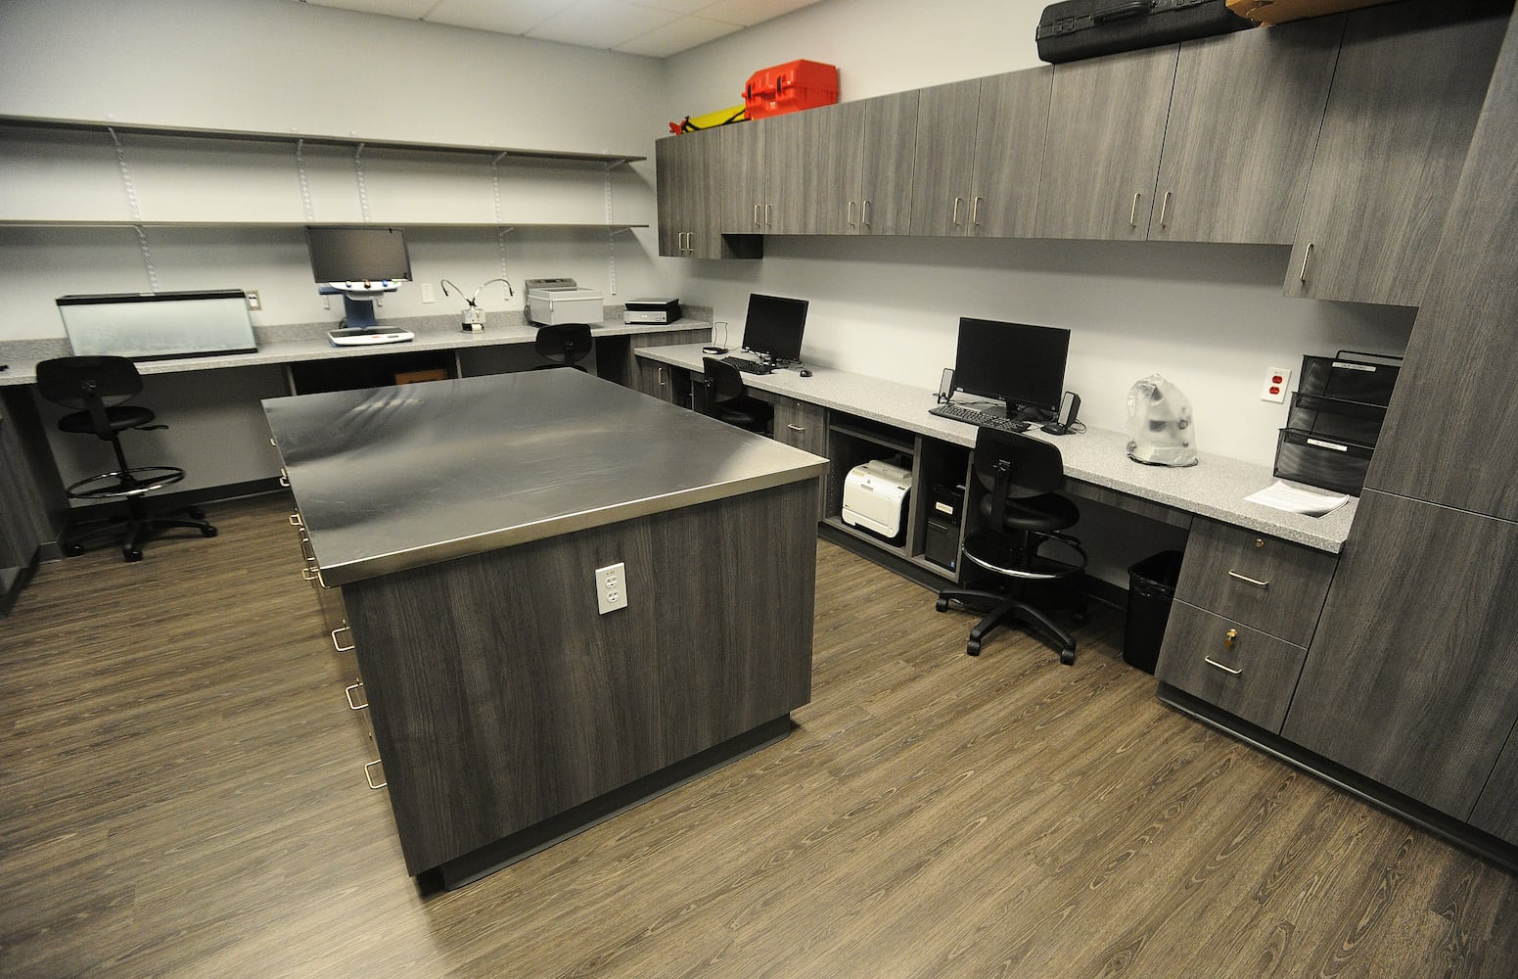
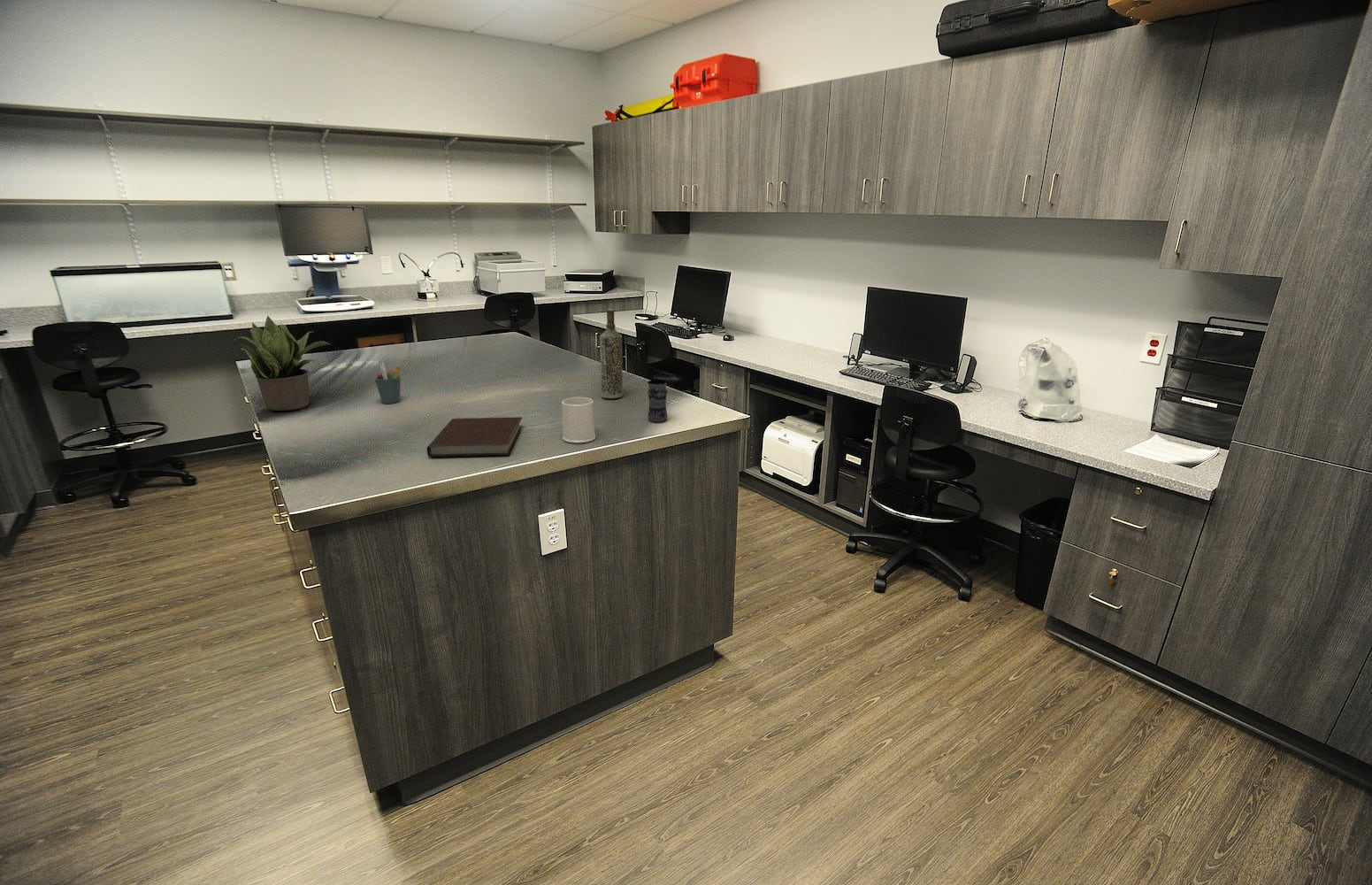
+ potted plant (288, 359)
+ mug (579, 418)
+ bottle (611, 354)
+ pen holder (388, 382)
+ jar (657, 400)
+ notebook (478, 435)
